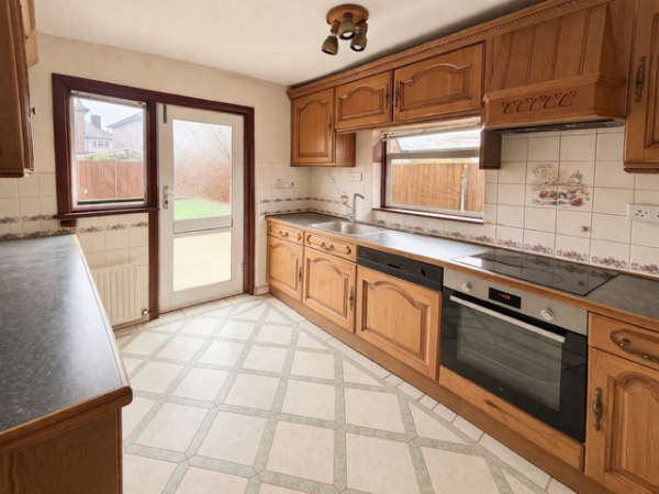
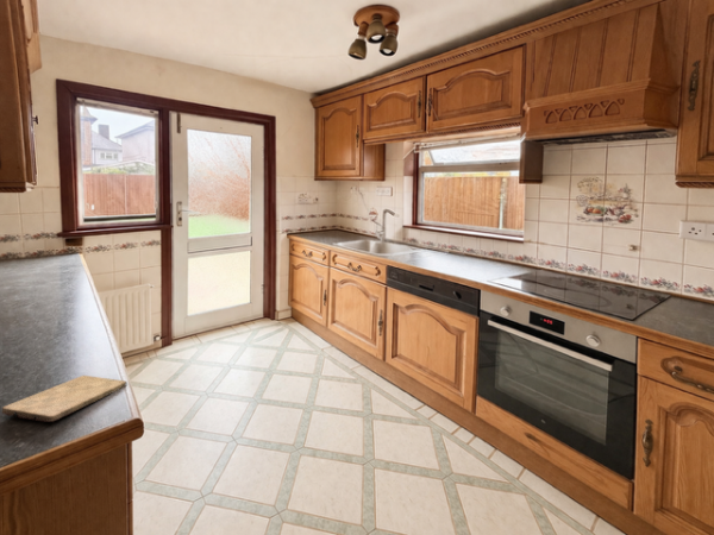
+ cutting board (69, 395)
